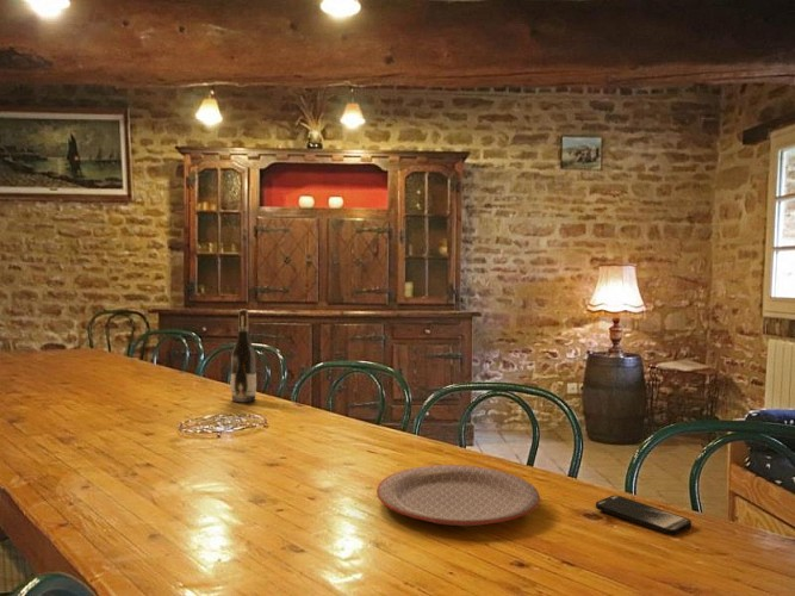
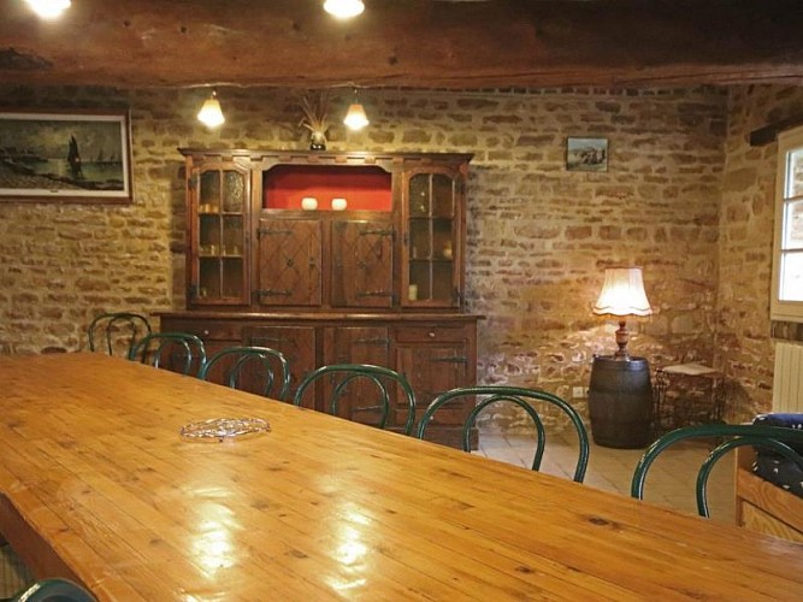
- wine bottle (243, 354)
- plate (456, 496)
- smartphone (641, 514)
